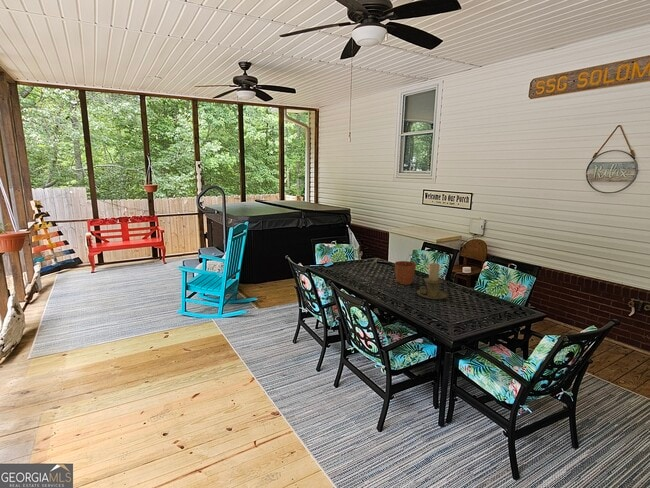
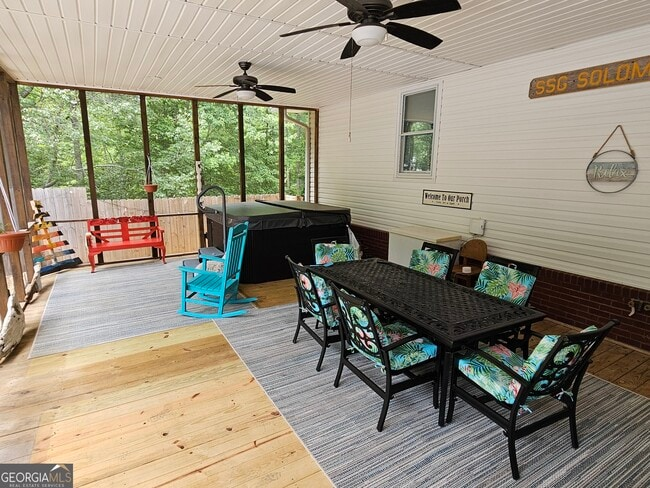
- candle holder (433, 279)
- plant pot (405, 268)
